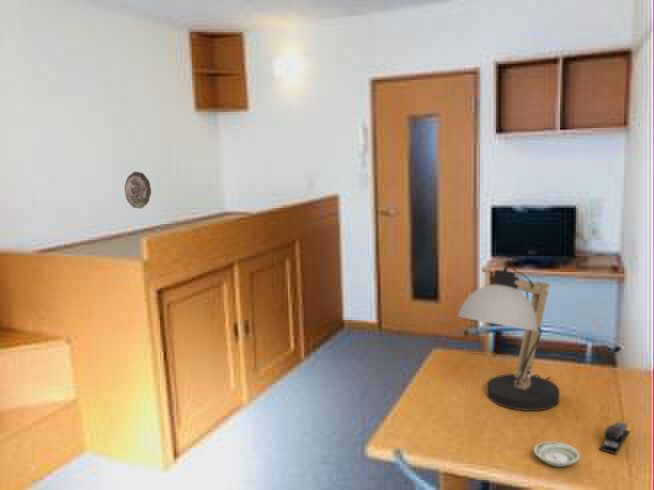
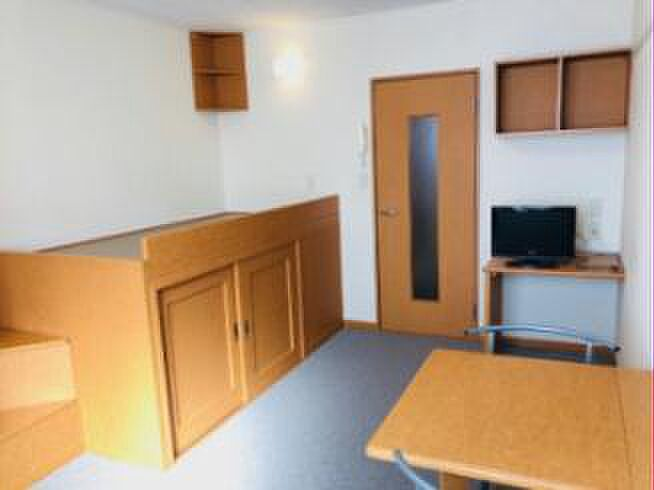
- decorative plate (136, 190)
- saucer (556, 456)
- desk lamp (517, 327)
- stapler (615, 433)
